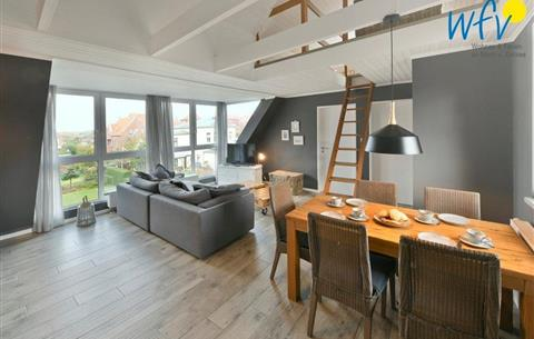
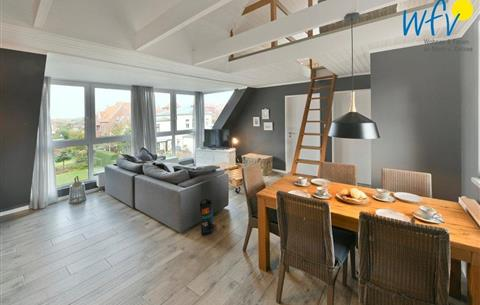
+ pouch (209, 216)
